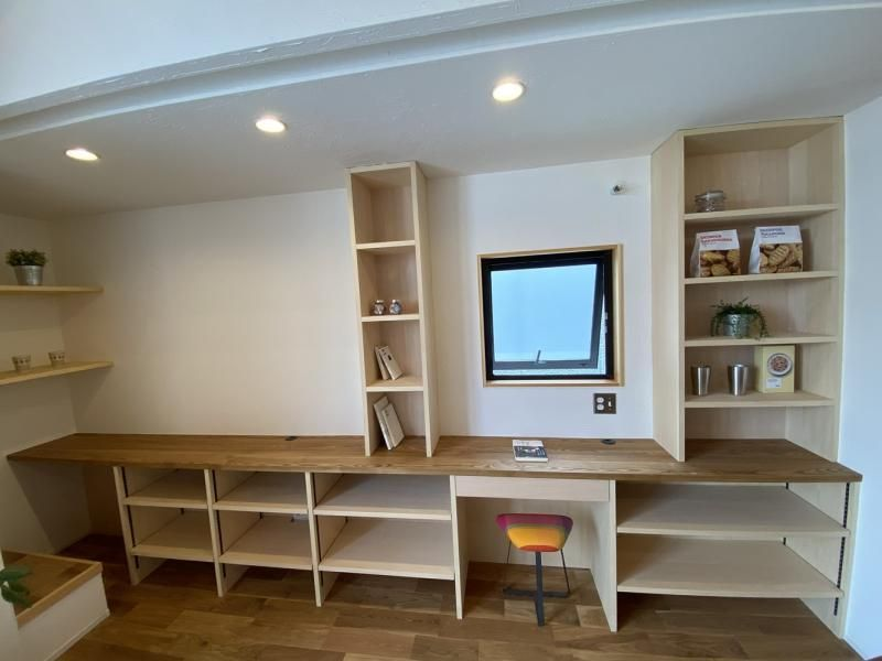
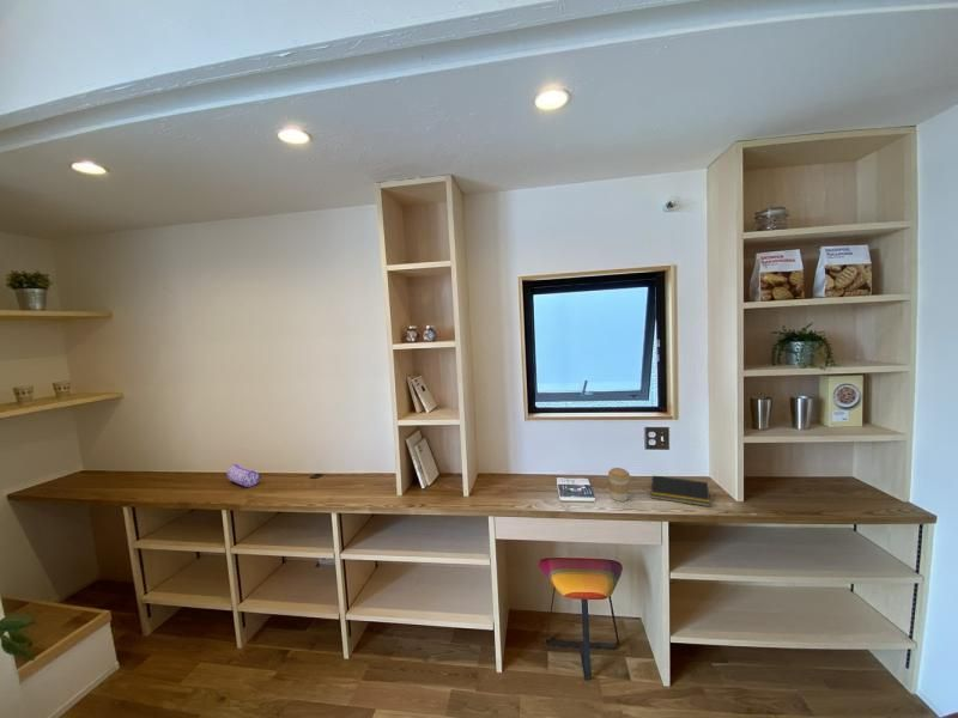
+ pencil case (242, 475)
+ notepad (679, 489)
+ coffee cup (619, 483)
